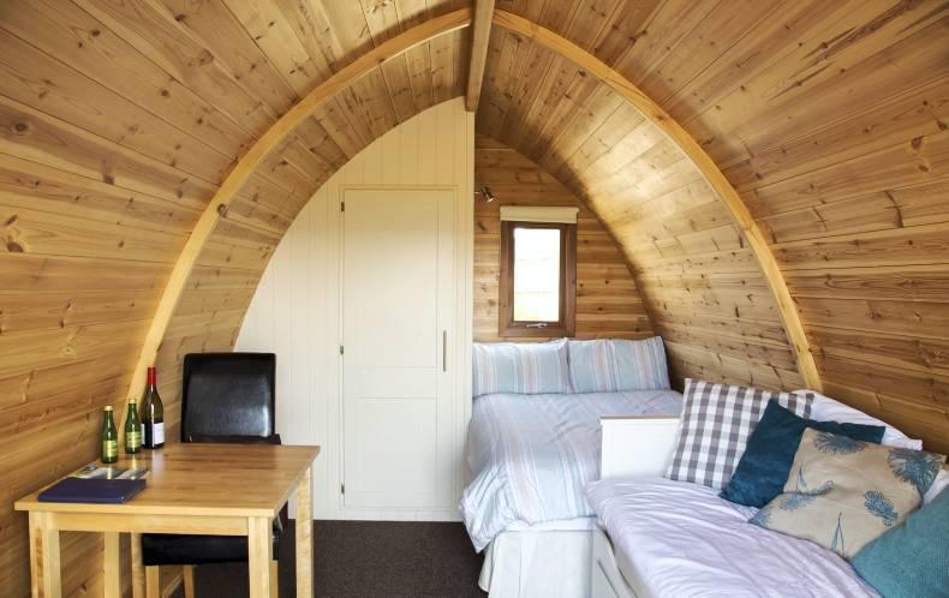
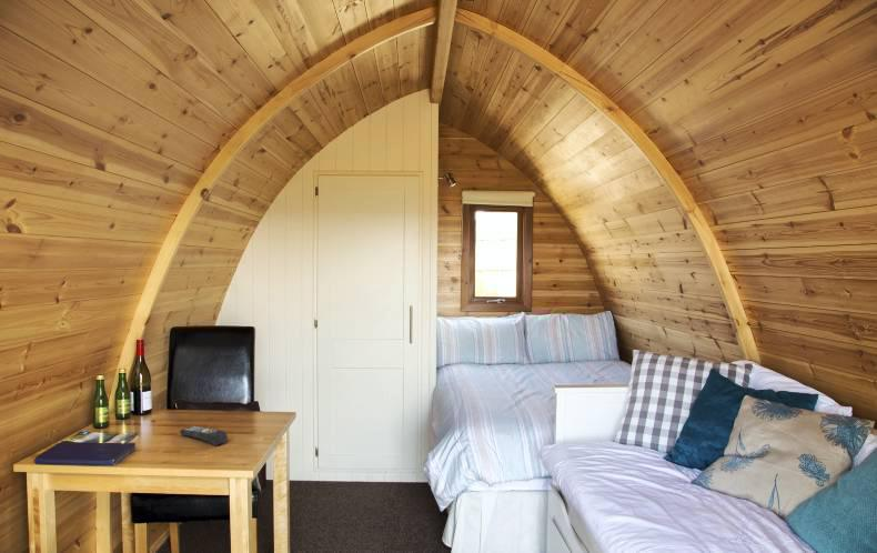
+ remote control (203, 433)
